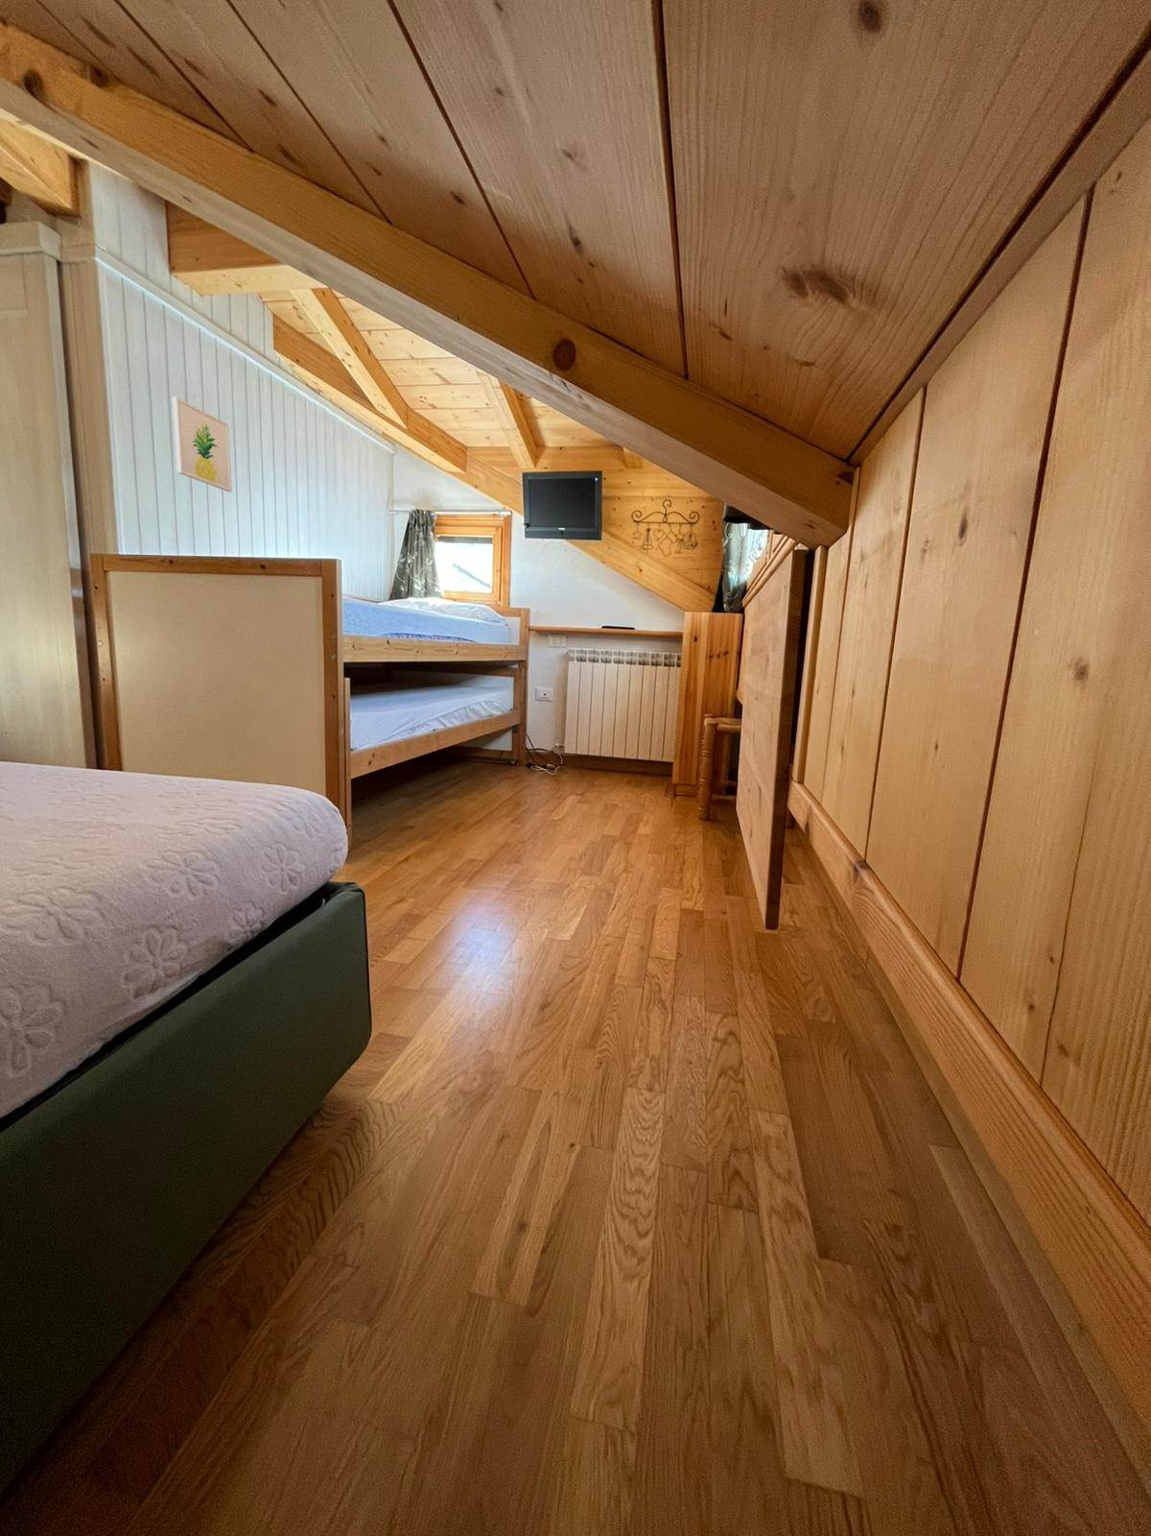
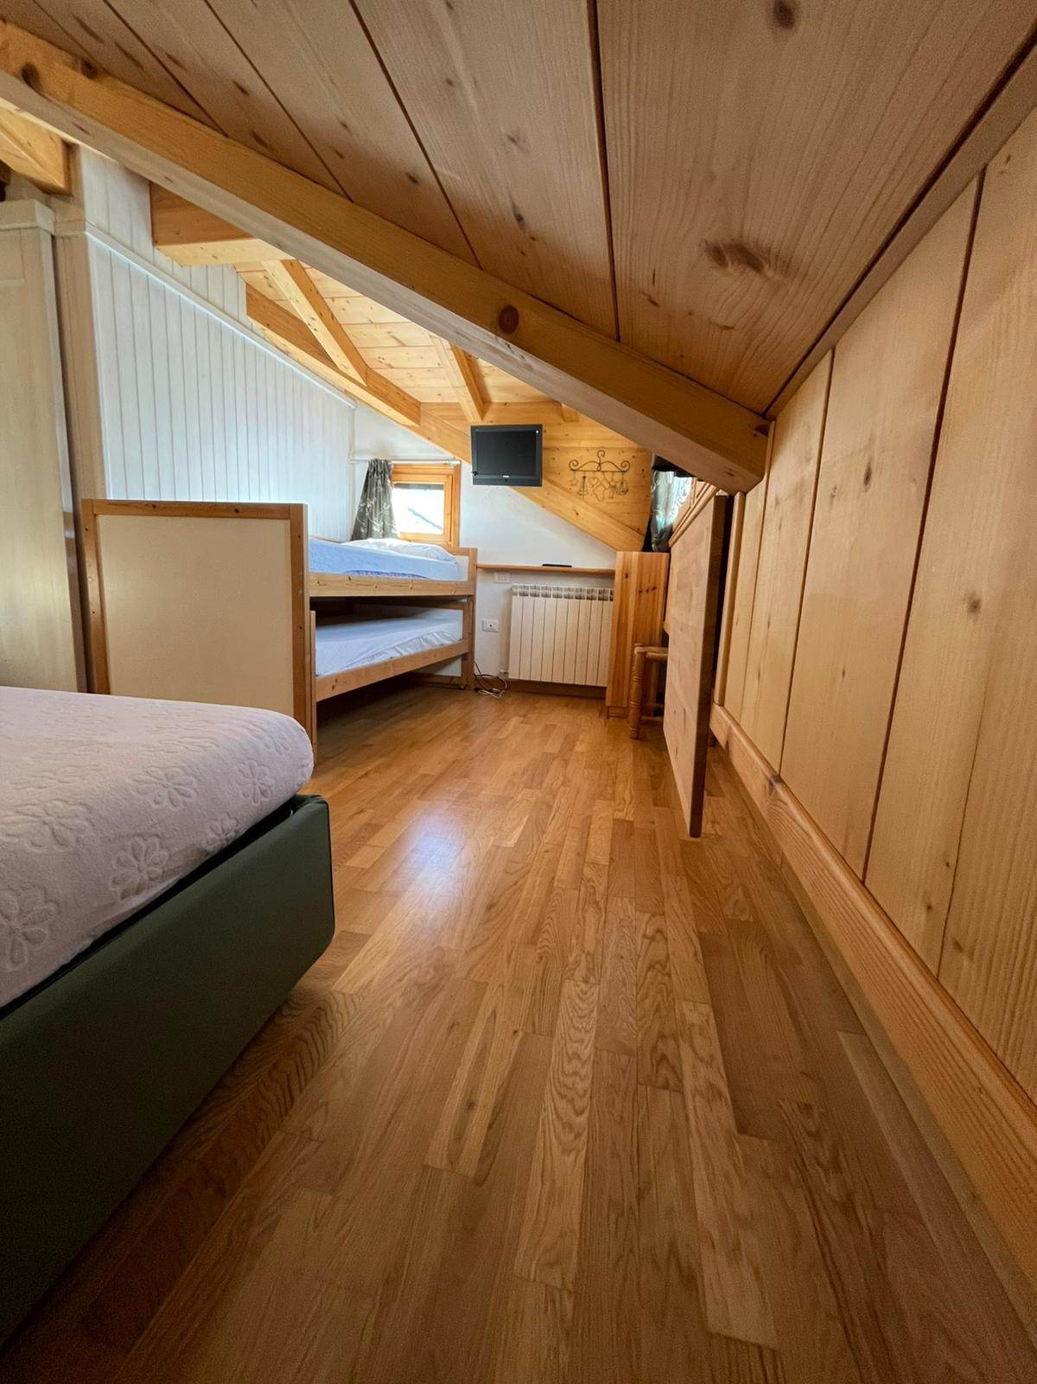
- wall art (203, 446)
